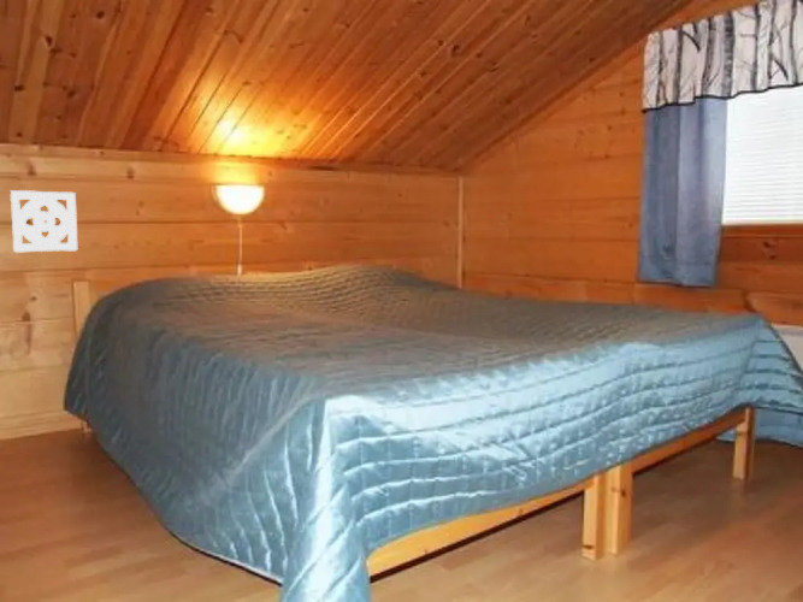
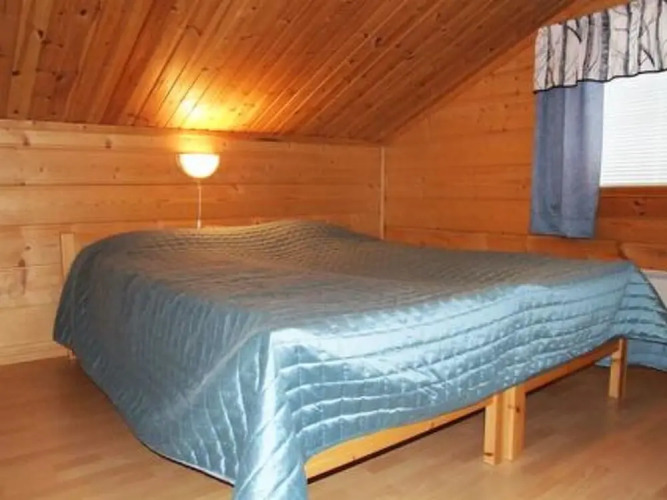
- wall ornament (43, 222)
